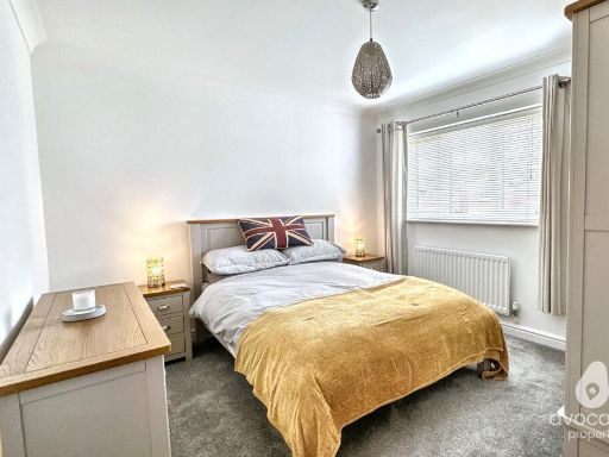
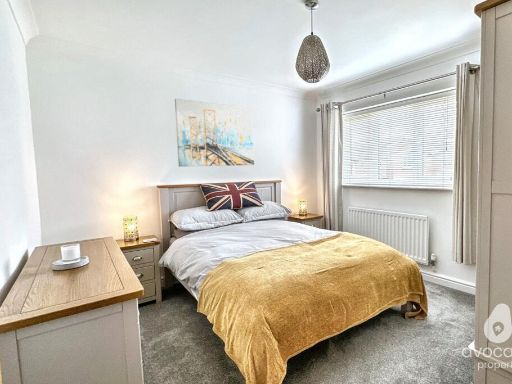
+ wall art (217, 134)
